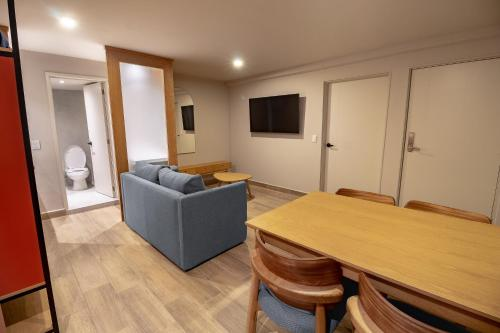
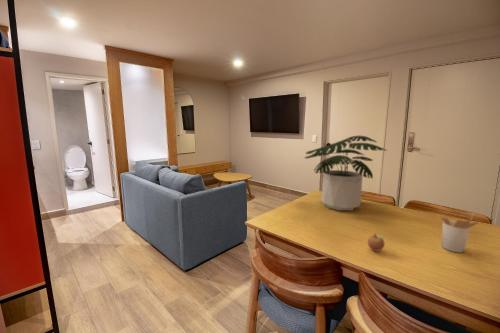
+ utensil holder (458, 232)
+ potted plant (340, 171)
+ fruit (376, 242)
